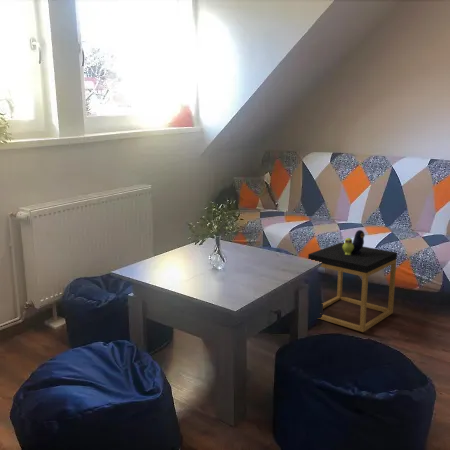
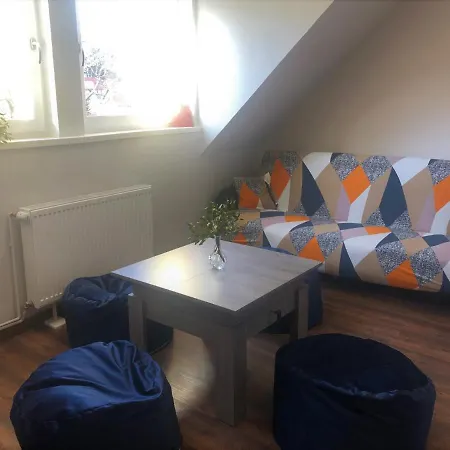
- side table (351, 272)
